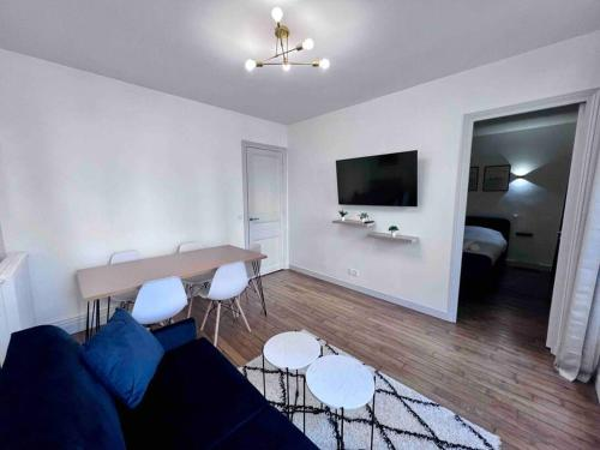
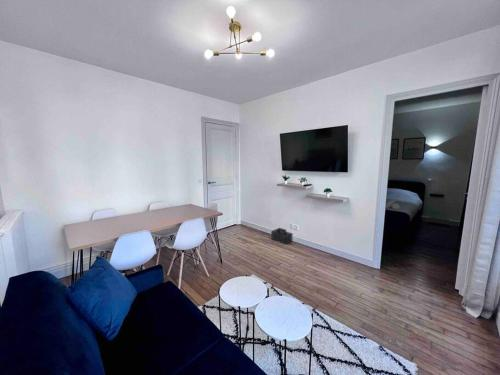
+ speaker (281, 234)
